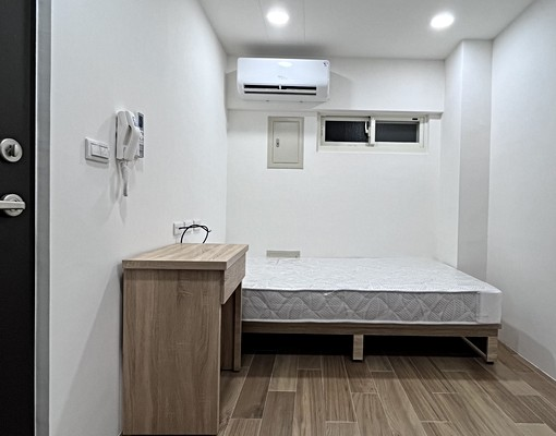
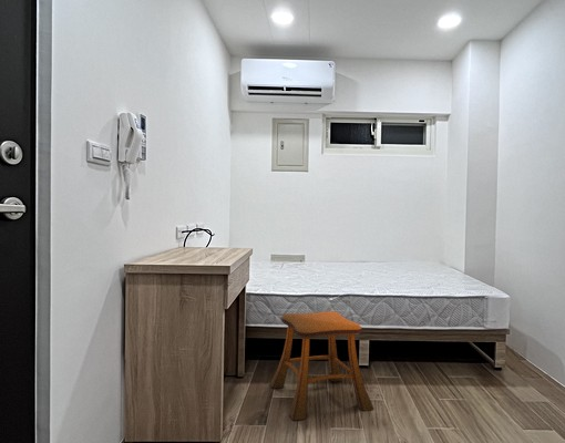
+ stool (319, 357)
